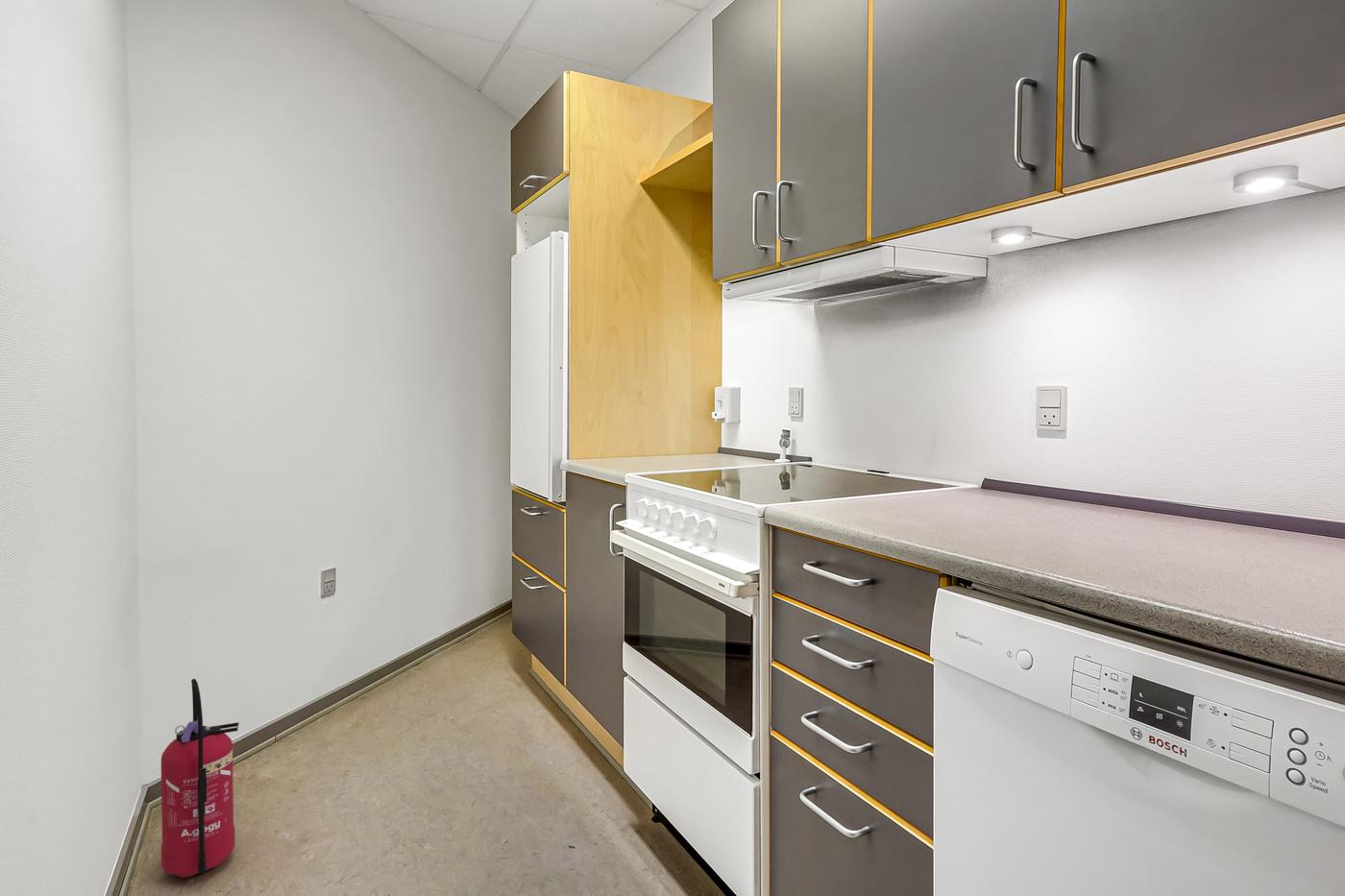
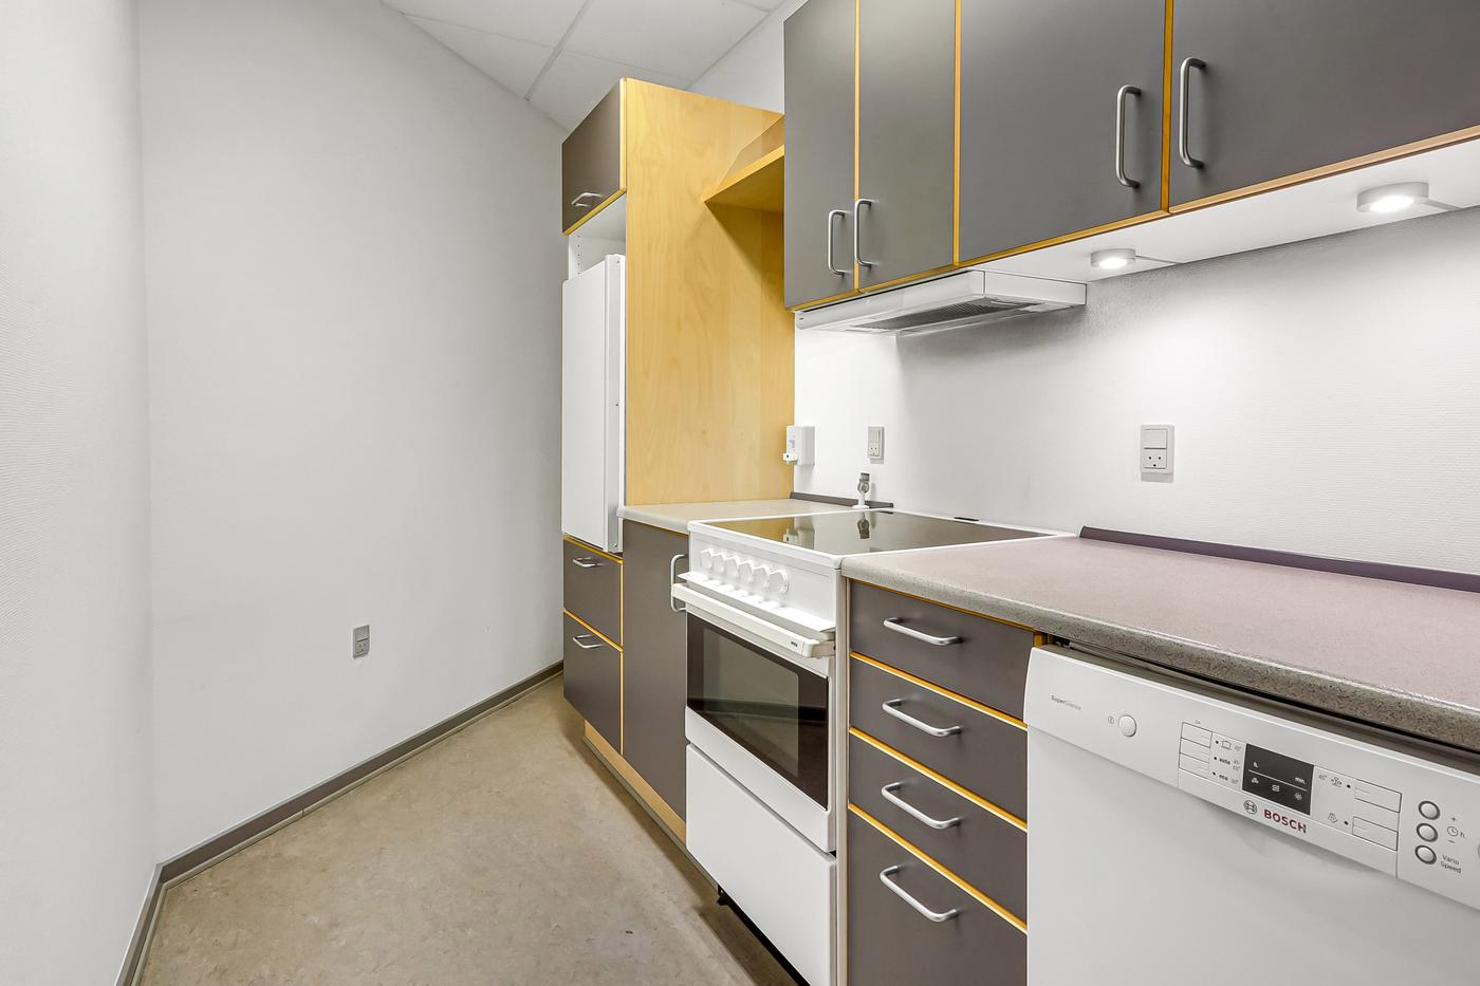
- fire extinguisher (199, 774)
